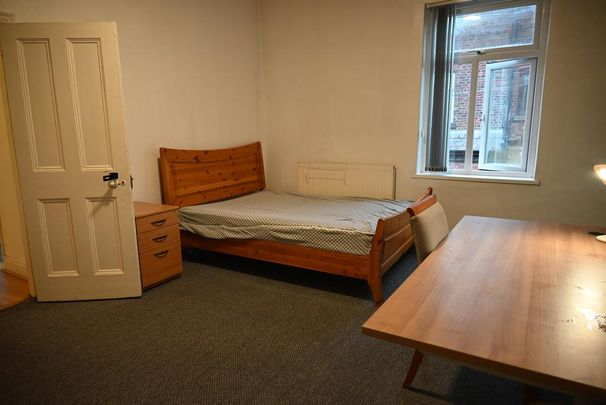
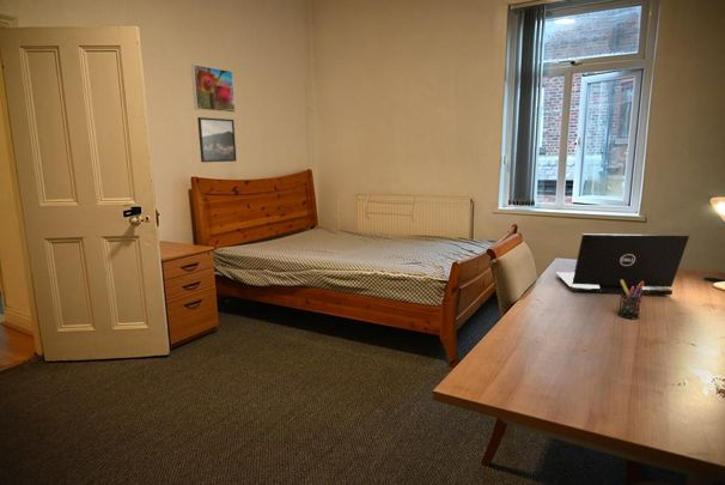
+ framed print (218, 140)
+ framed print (214, 89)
+ pen holder (633, 297)
+ laptop (615, 257)
